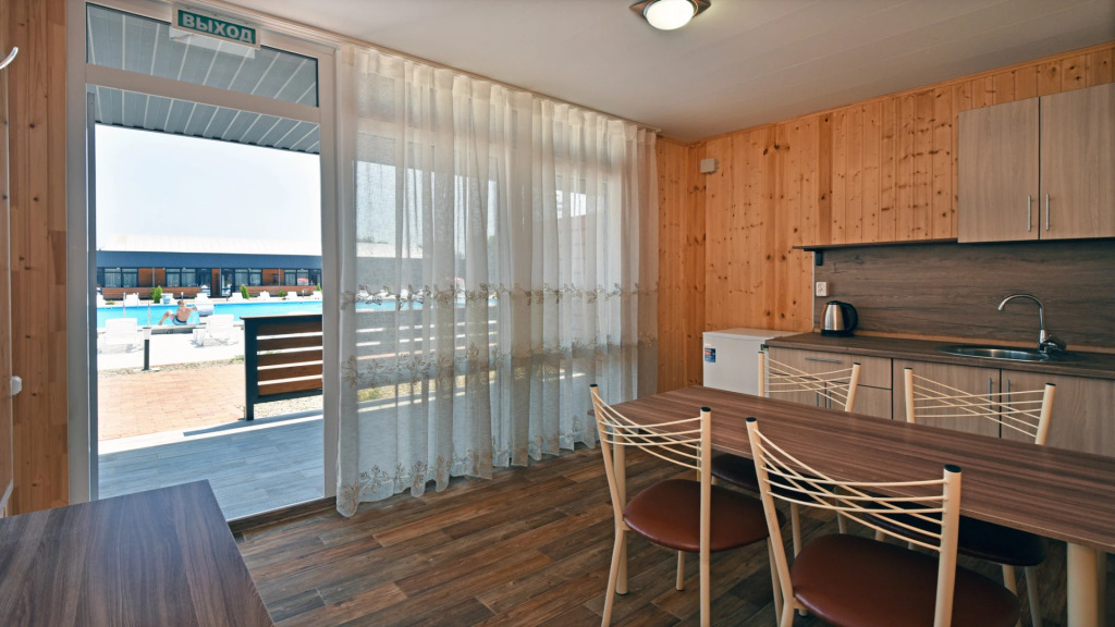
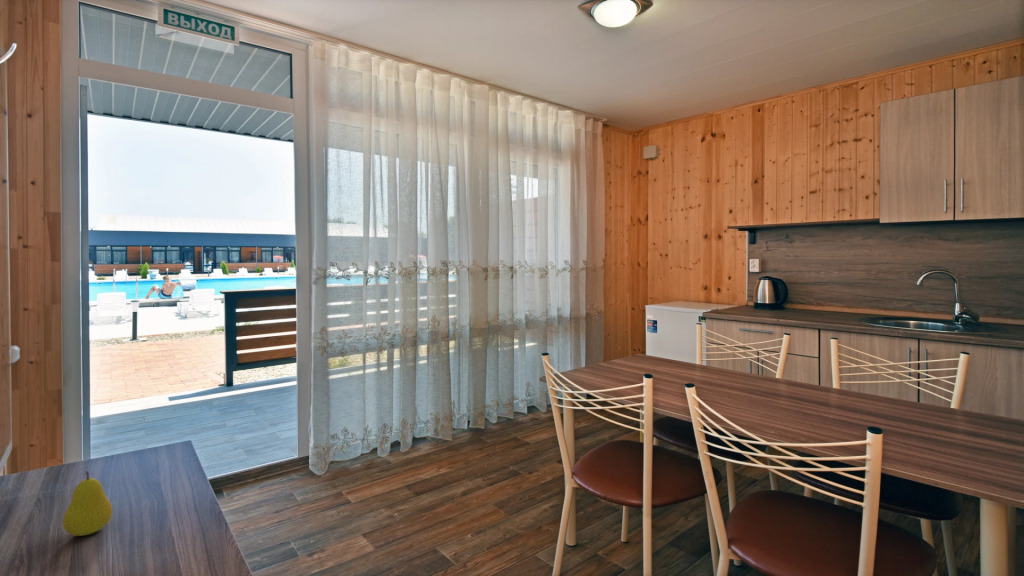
+ fruit (88, 501)
